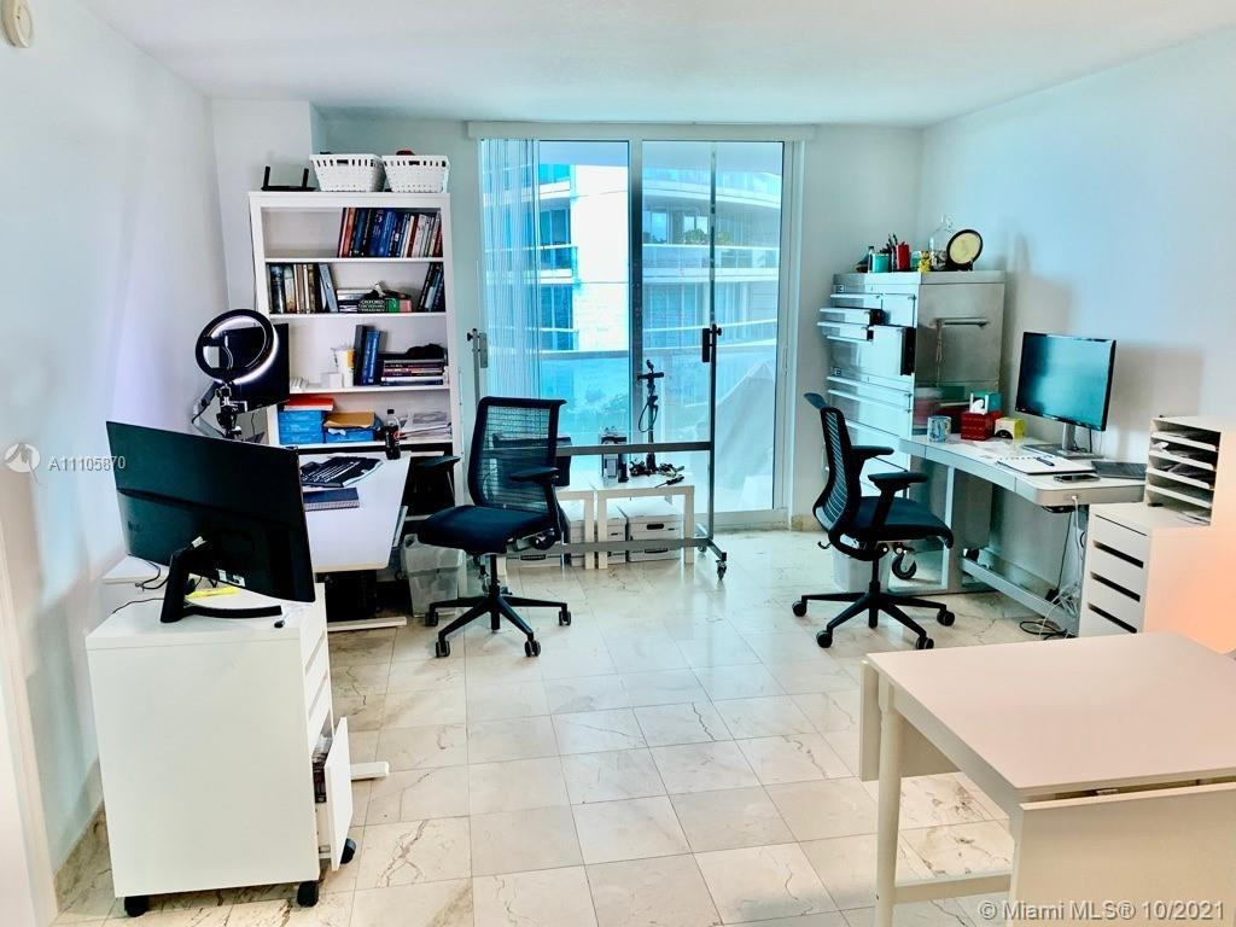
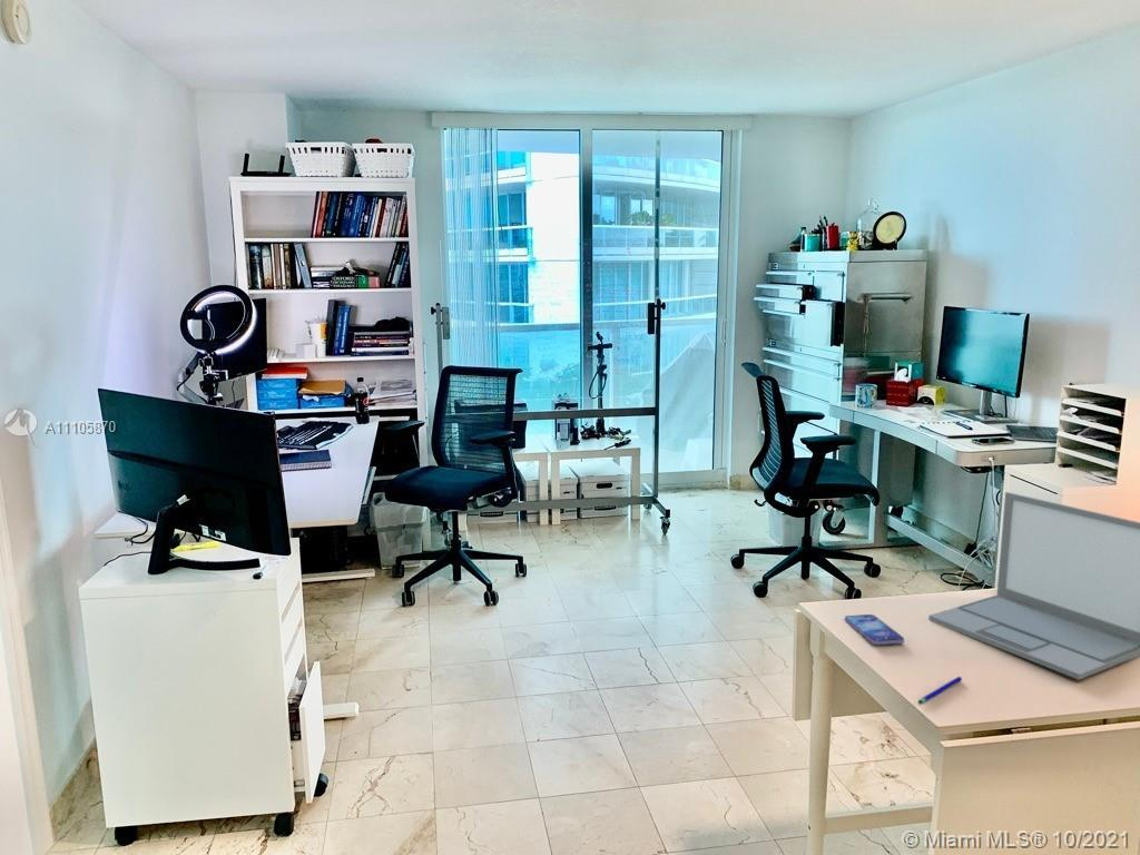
+ laptop (1040, 577)
+ pen (940, 689)
+ smartphone (873, 628)
